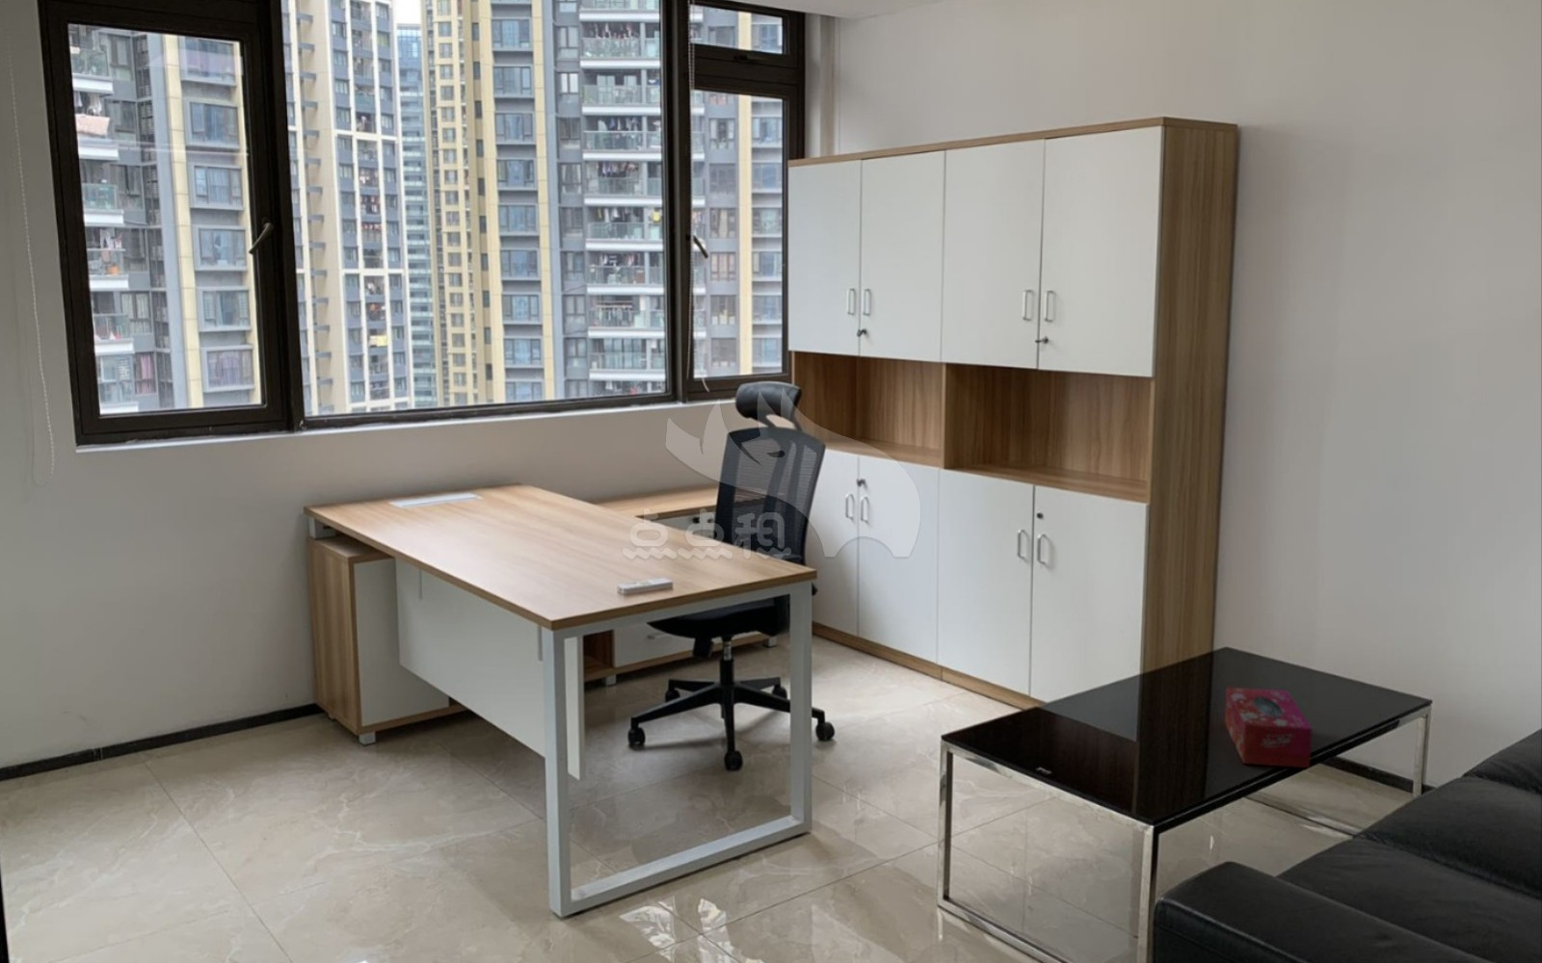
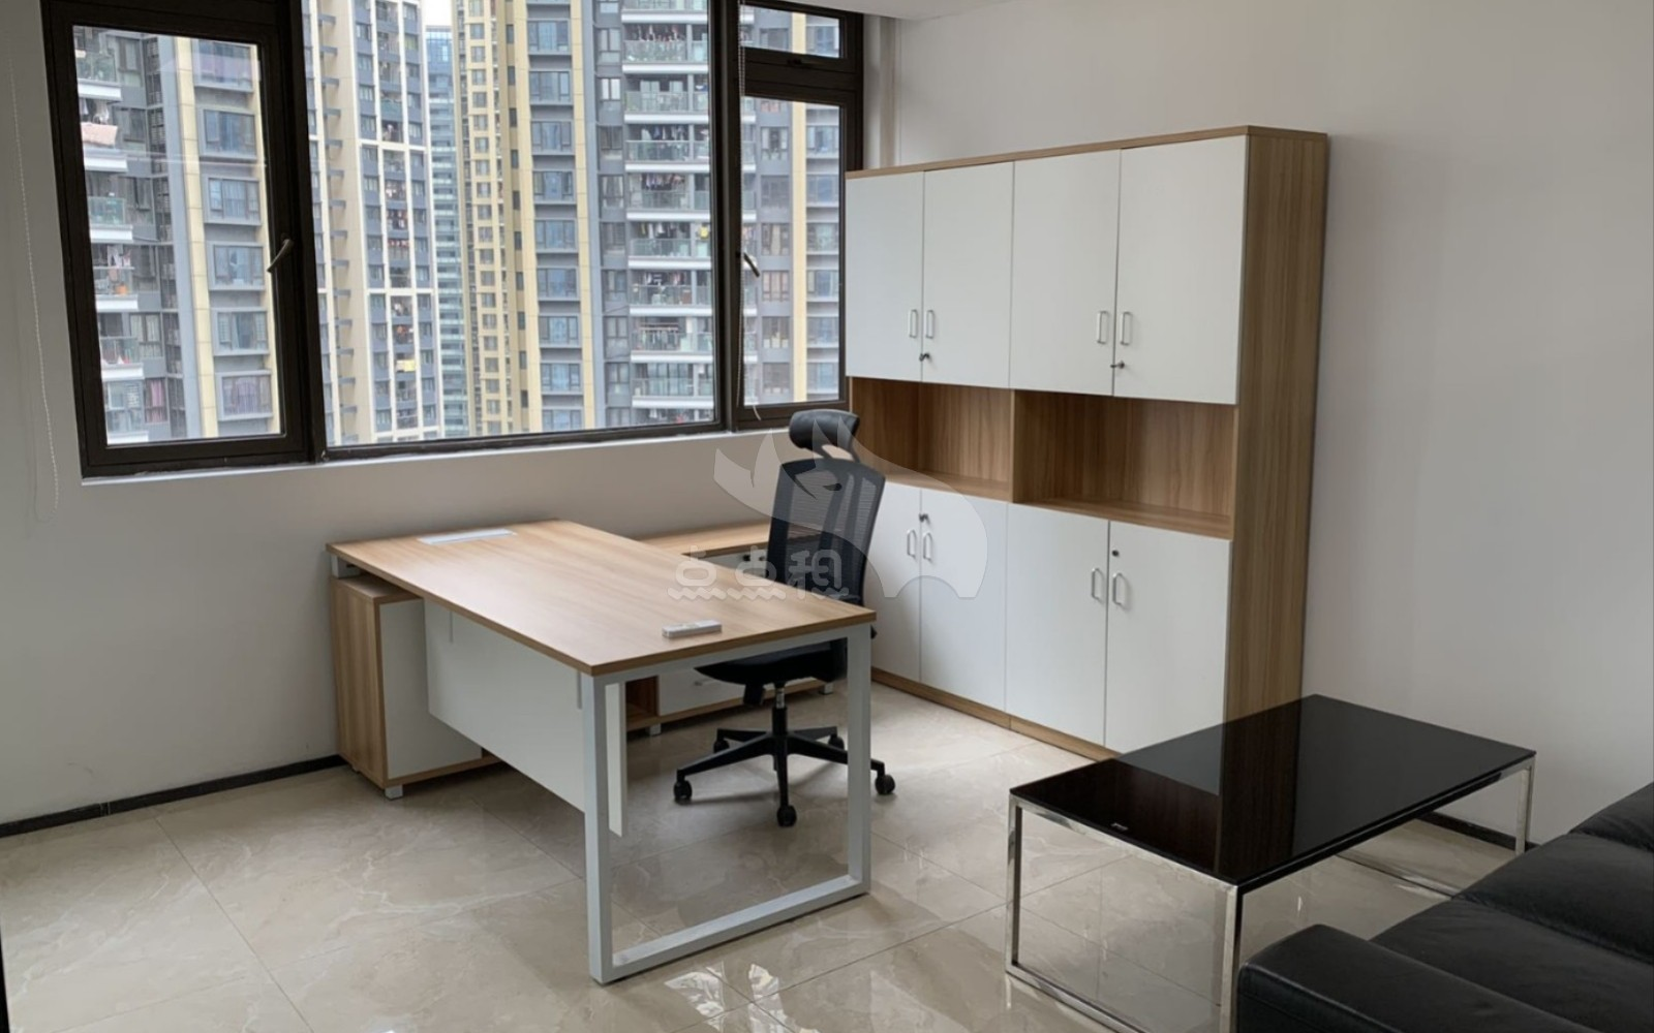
- tissue box (1266, 726)
